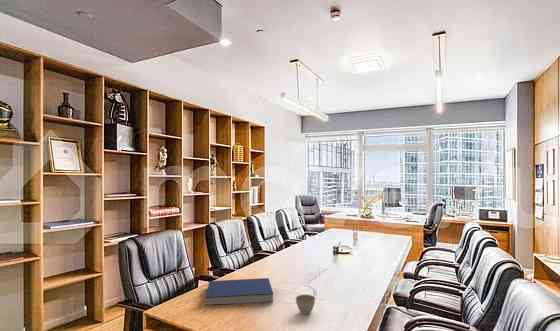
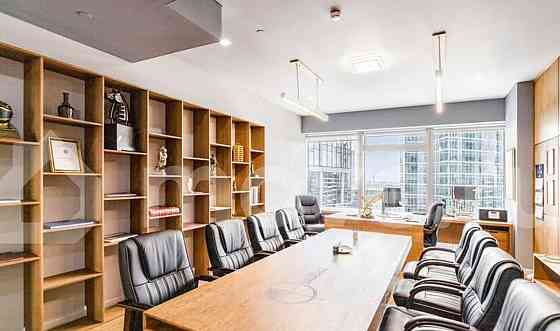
- flower pot (305, 305)
- book (239, 289)
